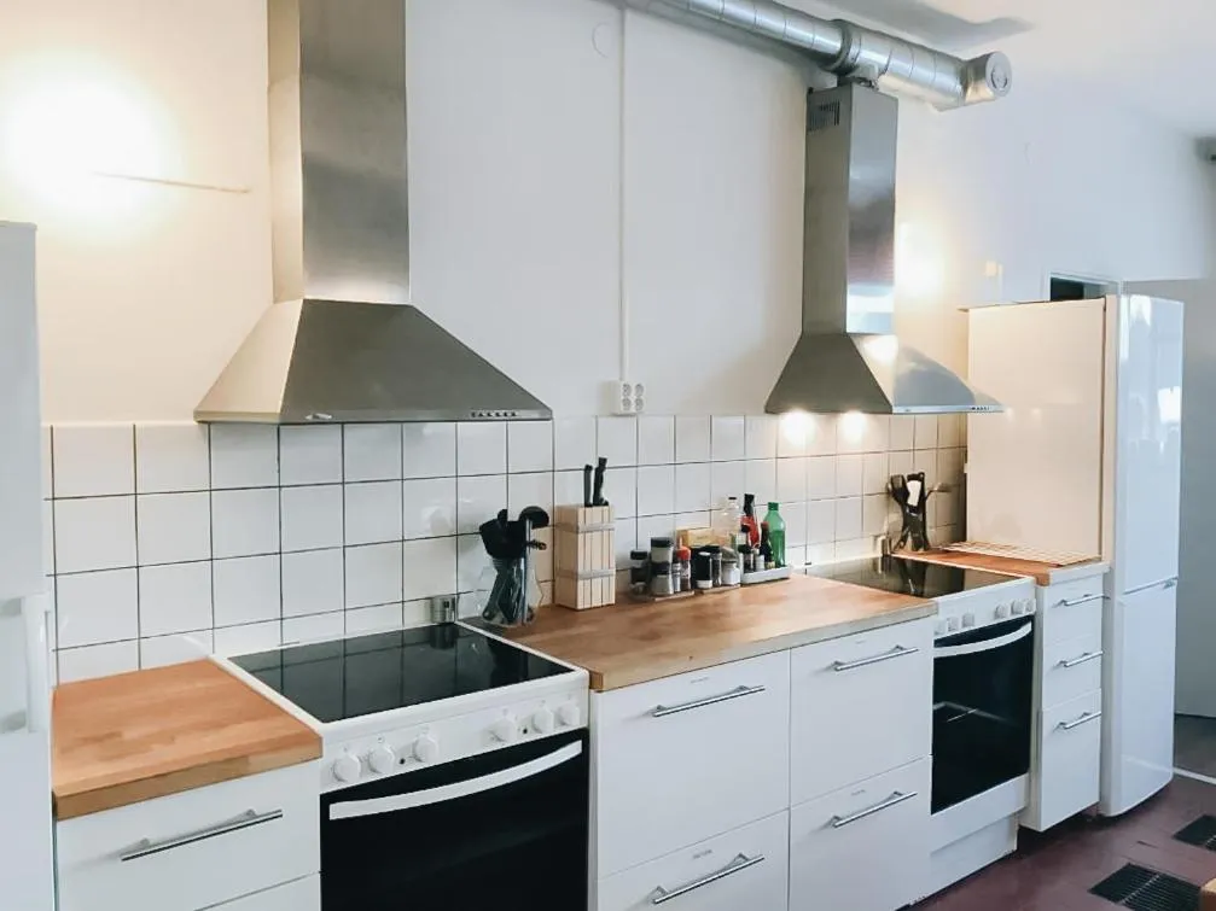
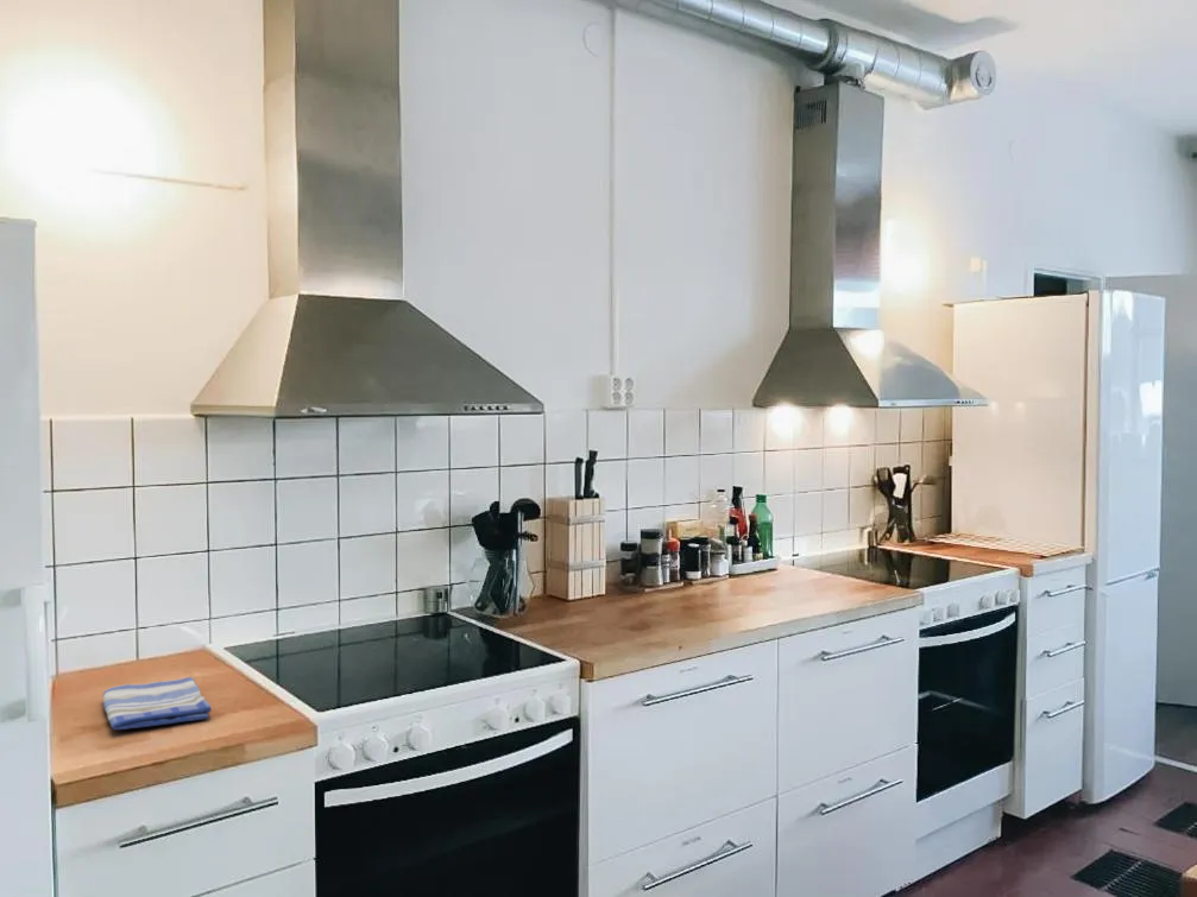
+ dish towel (156, 701)
